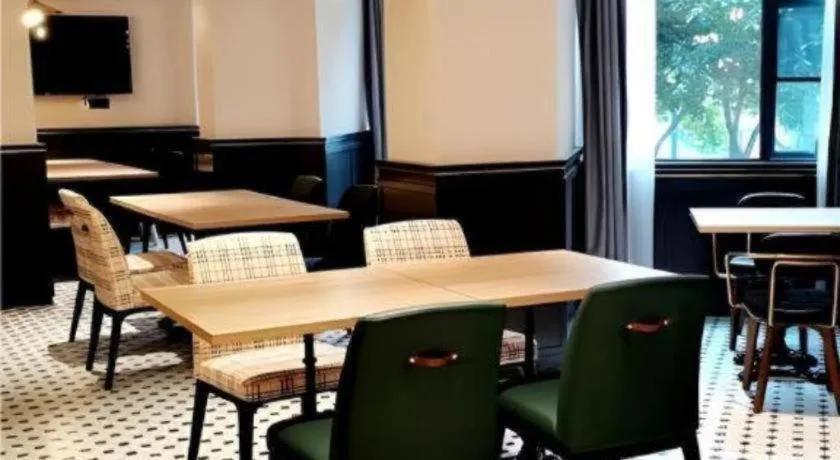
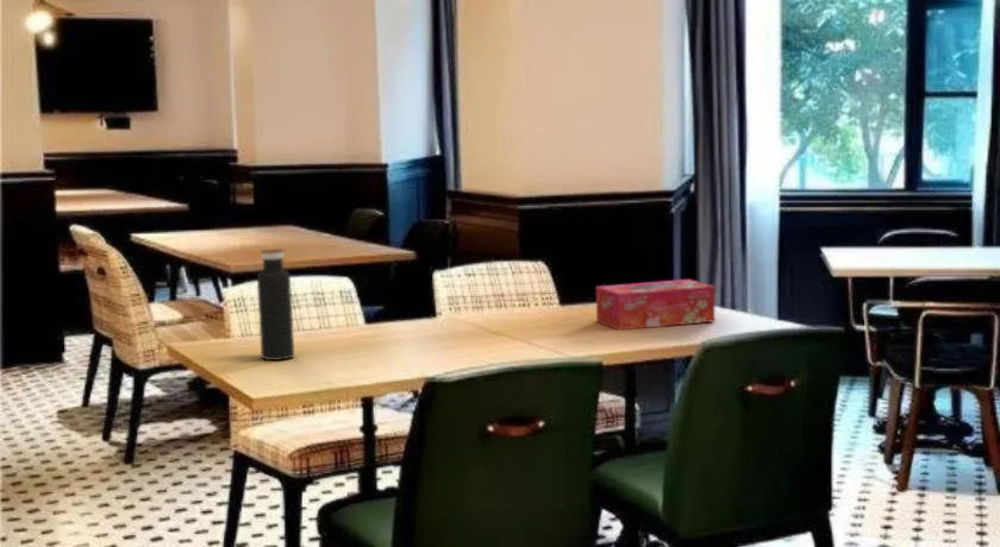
+ water bottle (275, 303)
+ tissue box (655, 303)
